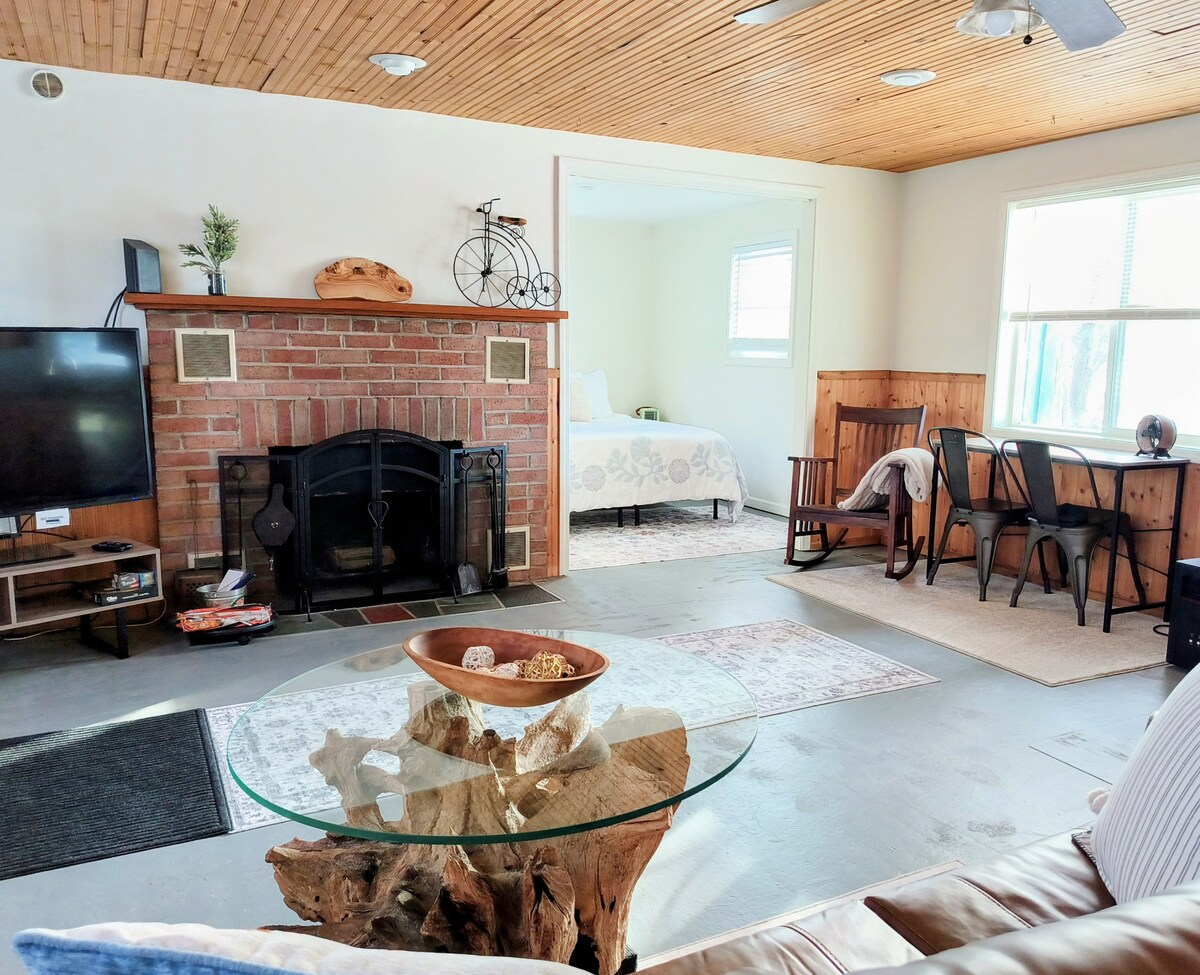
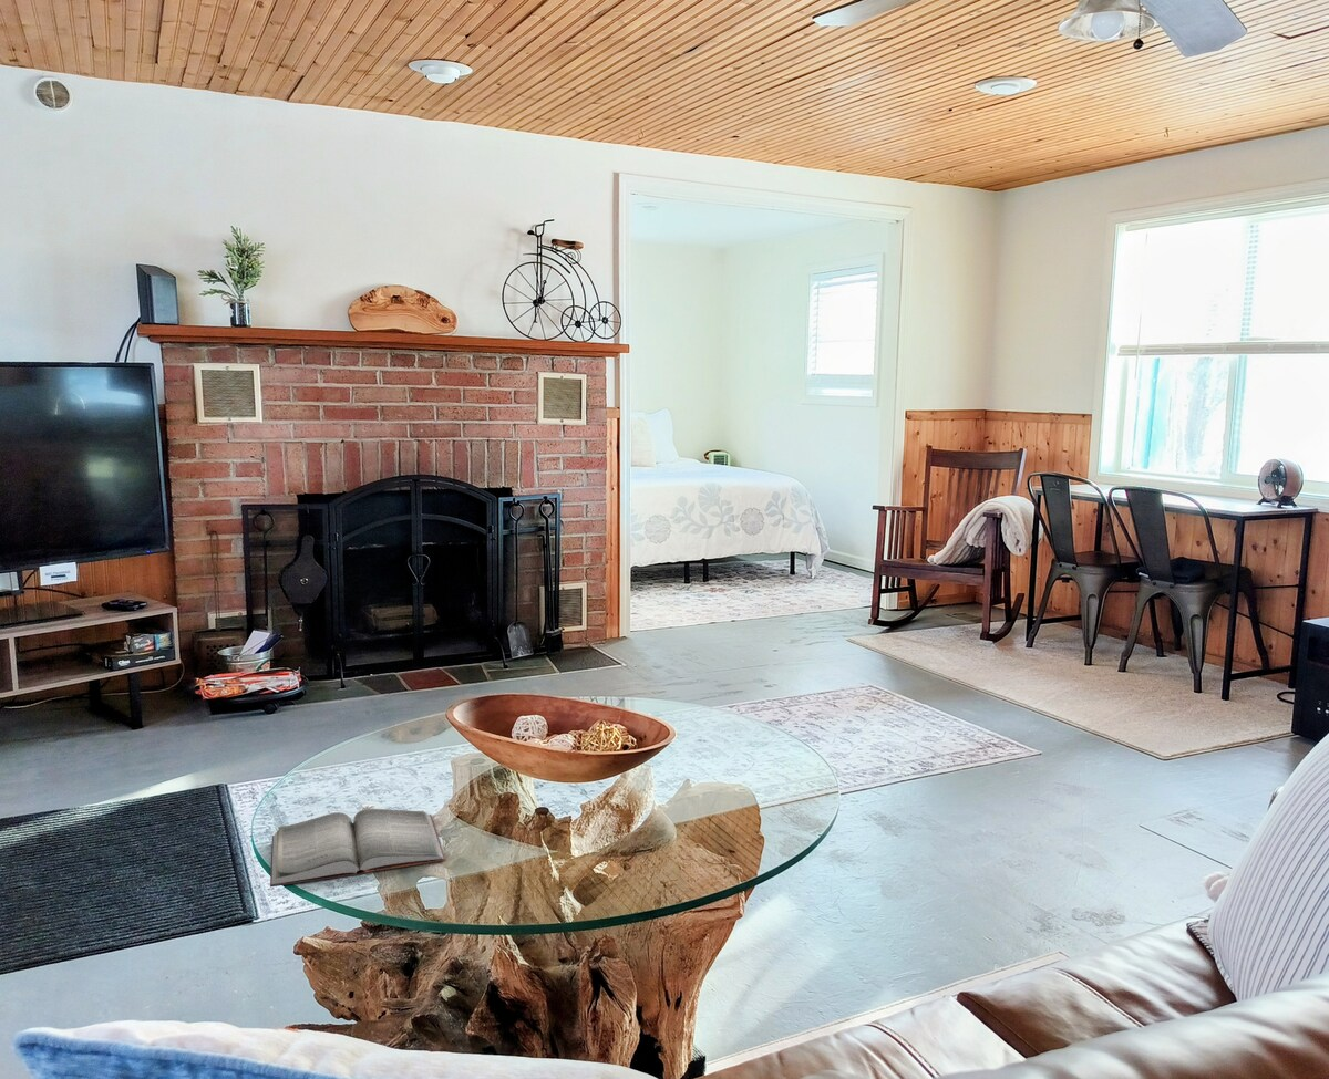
+ hardback book (357, 840)
